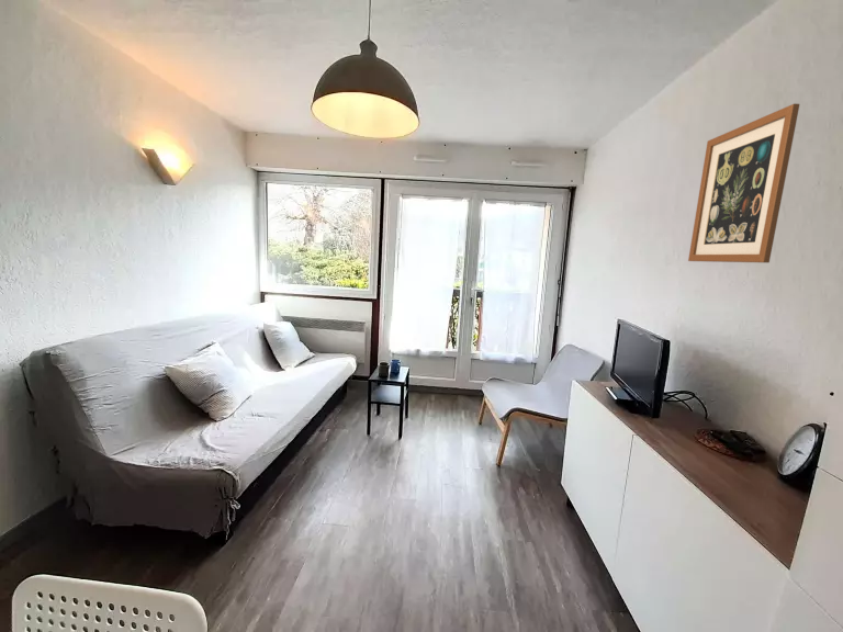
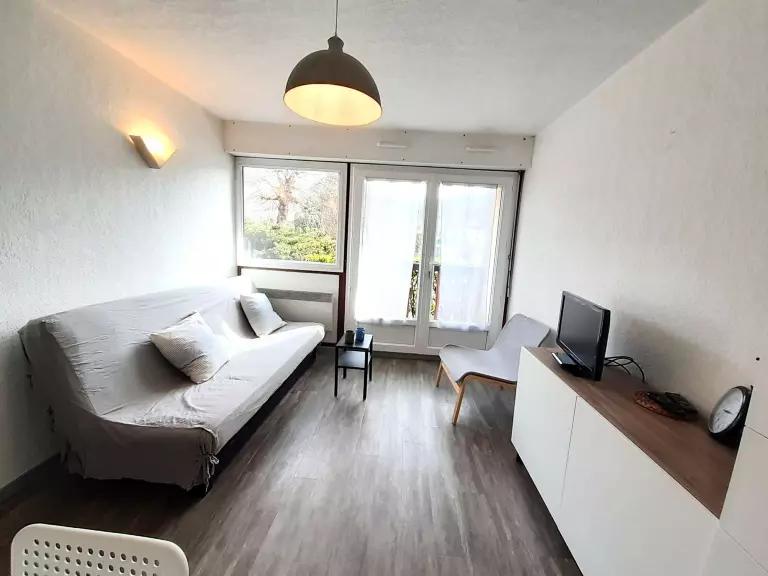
- wall art (734, 194)
